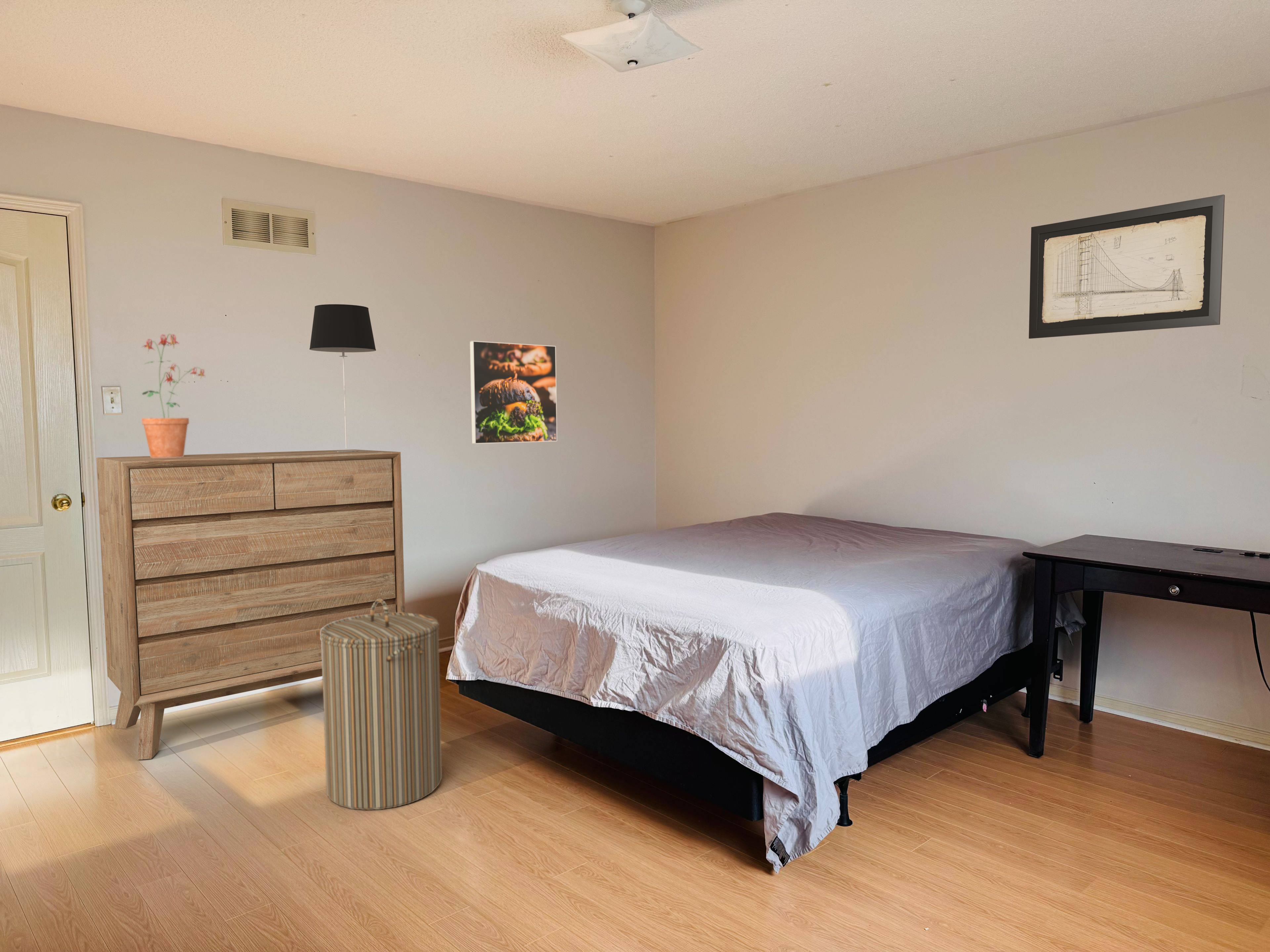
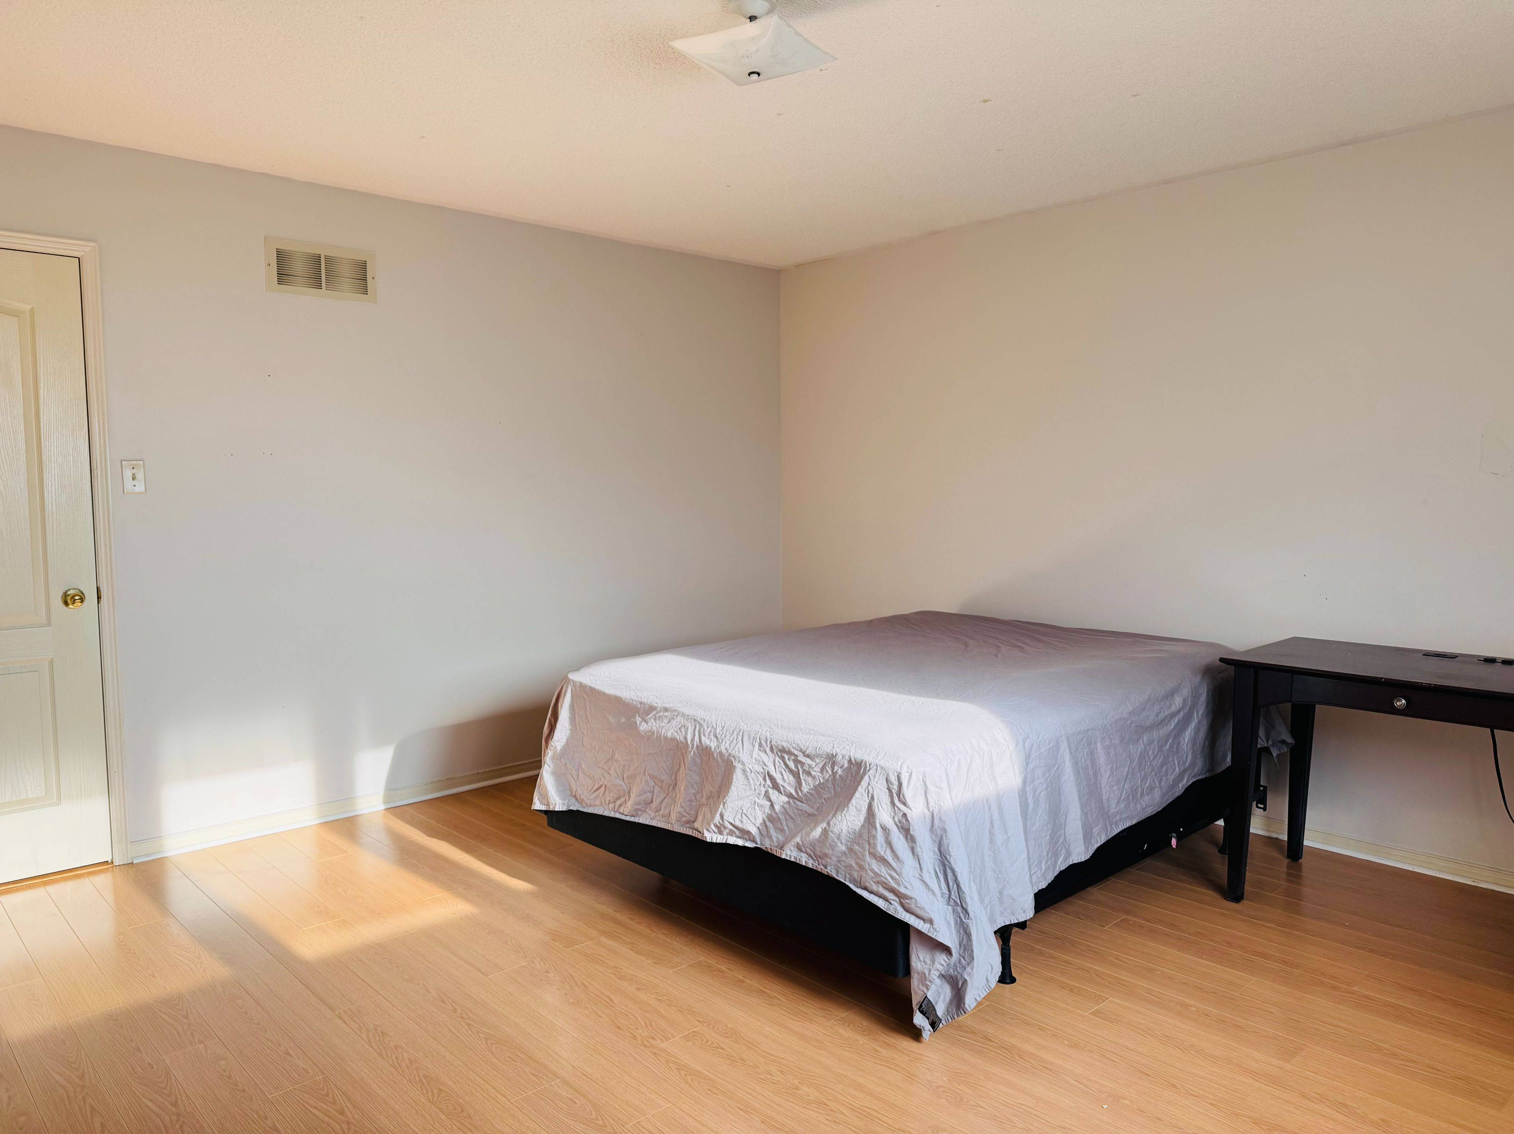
- dresser (261, 584)
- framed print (515, 393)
- laundry hamper (382, 693)
- potted plant (170, 396)
- wall art (1119, 272)
- table lamp (344, 379)
